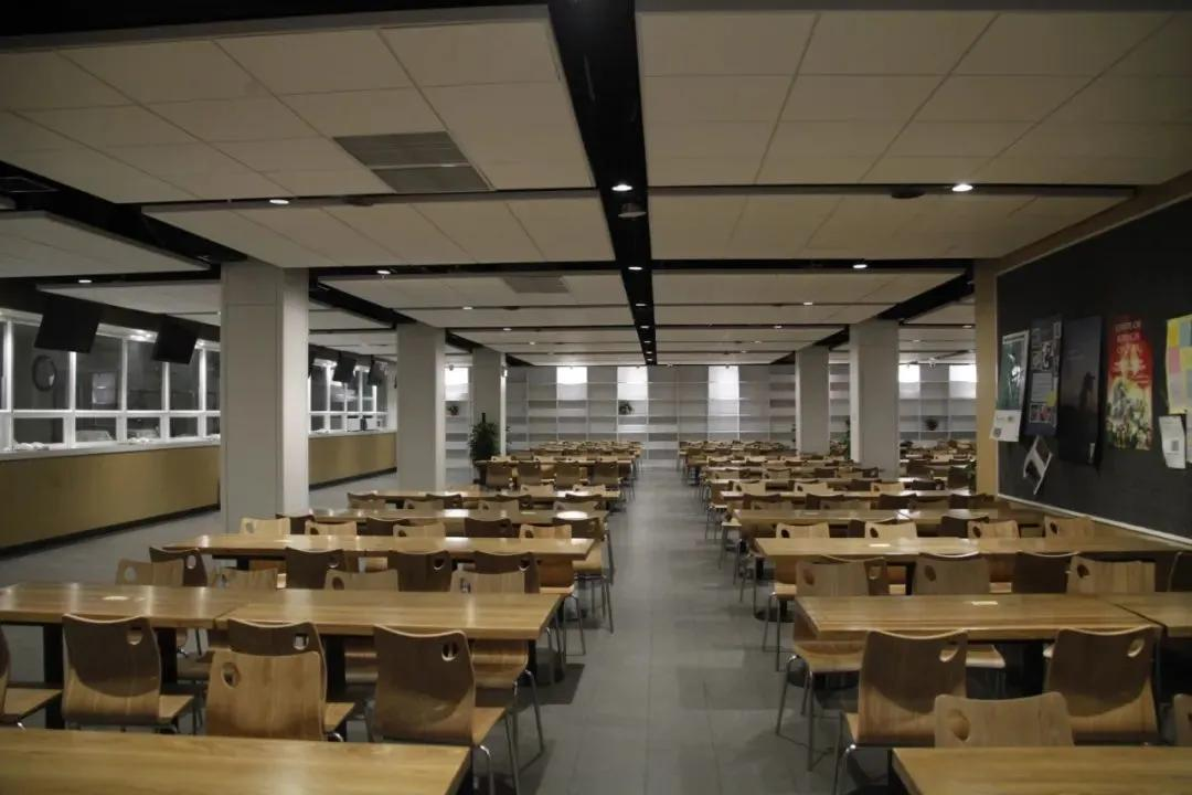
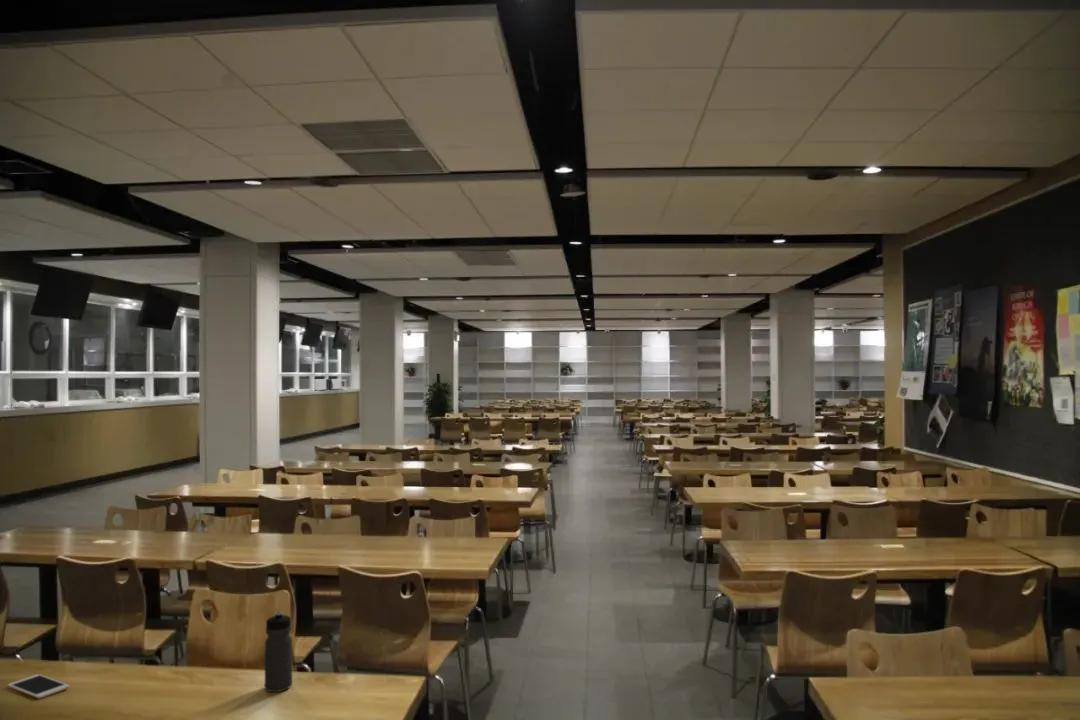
+ water bottle (278, 649)
+ cell phone (38, 686)
